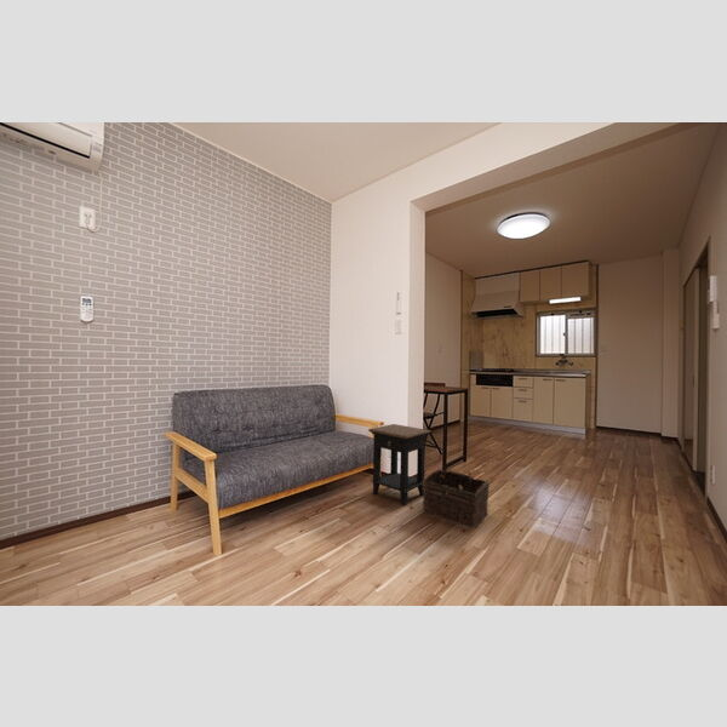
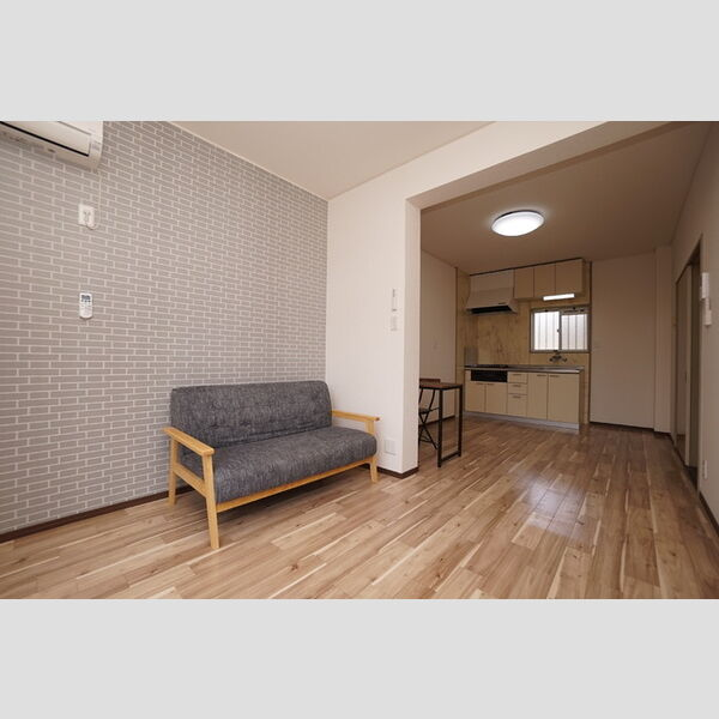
- basket (457, 492)
- side table (396, 462)
